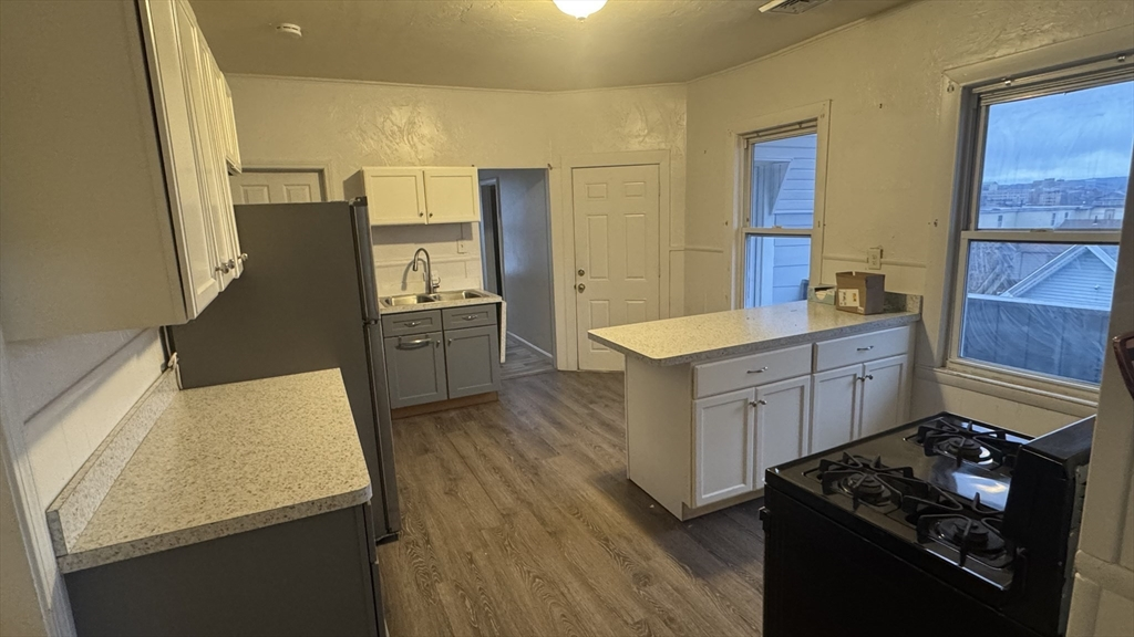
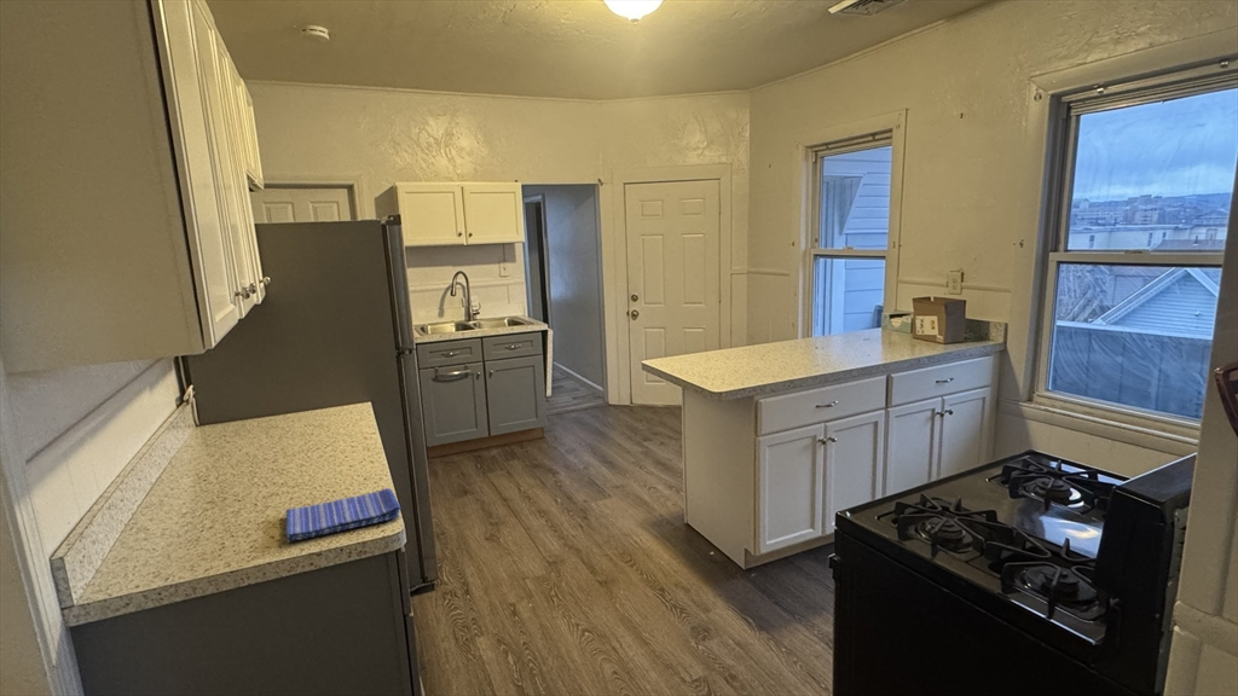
+ dish towel (342, 511)
